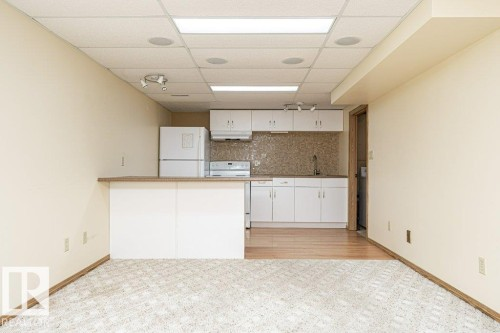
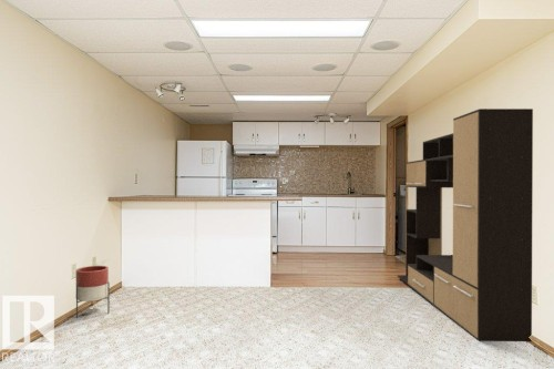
+ planter (93, 290)
+ media console (441, 214)
